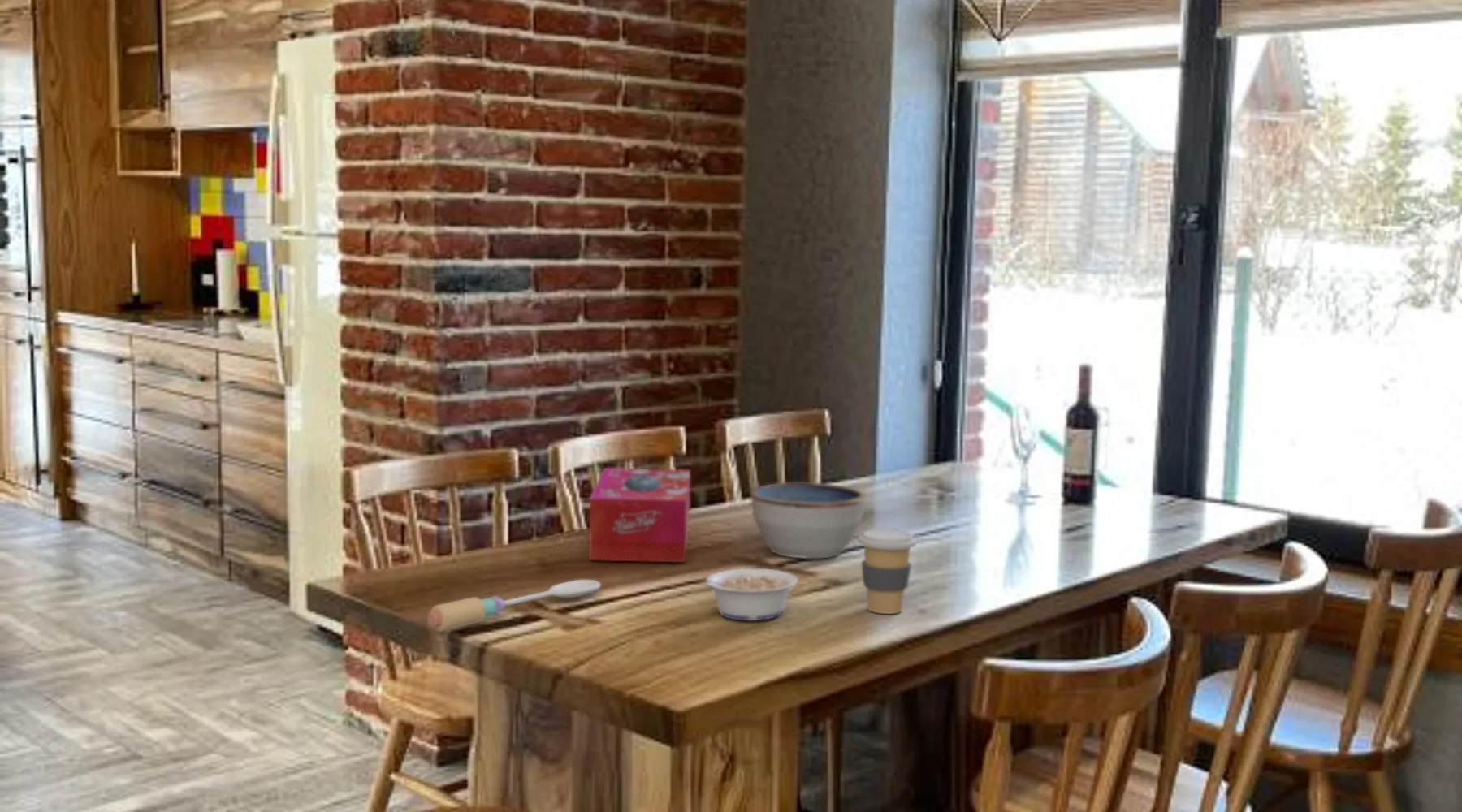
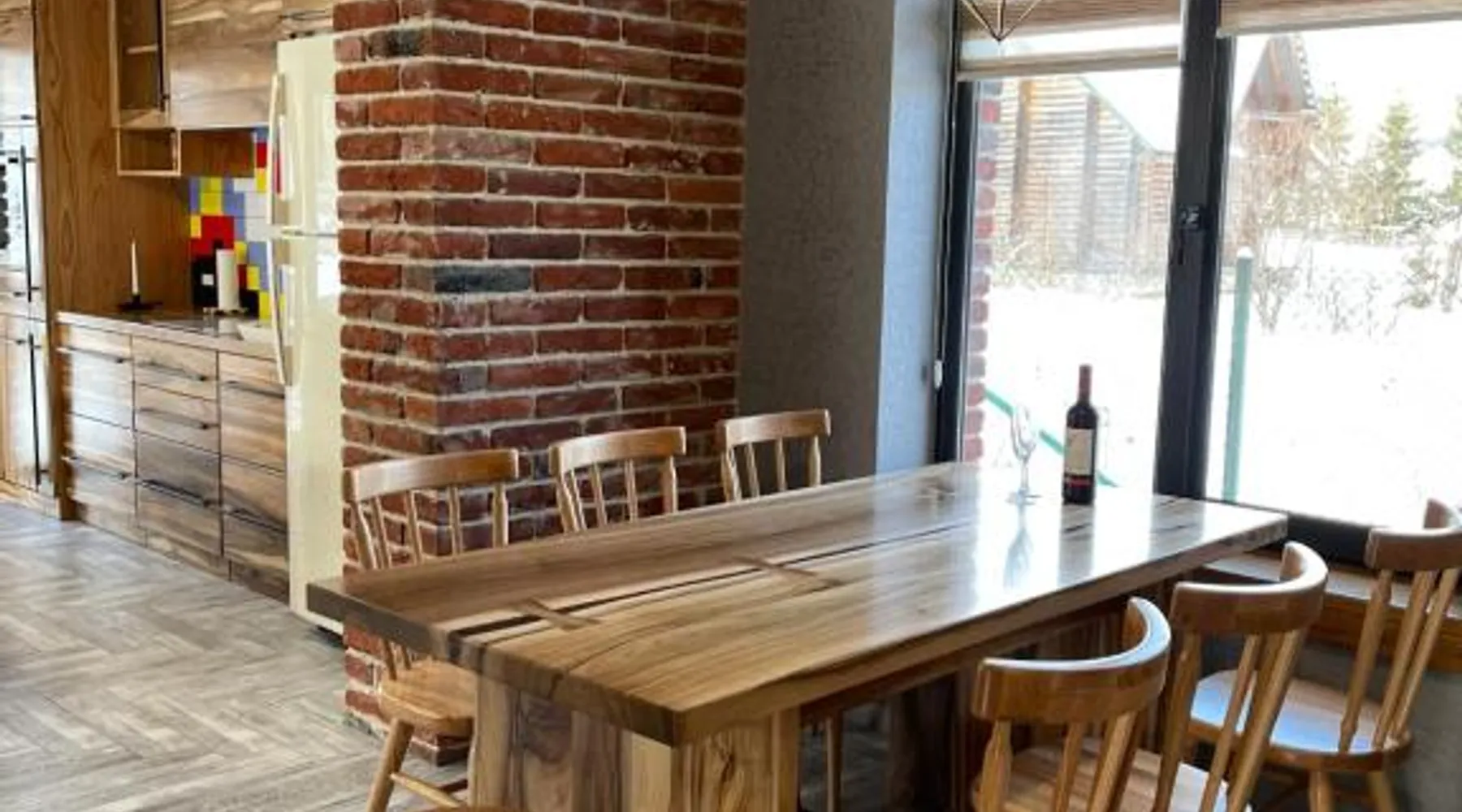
- tissue box (642, 512)
- spoon (518, 599)
- legume (749, 593)
- bowl (807, 522)
- coffee cup (886, 572)
